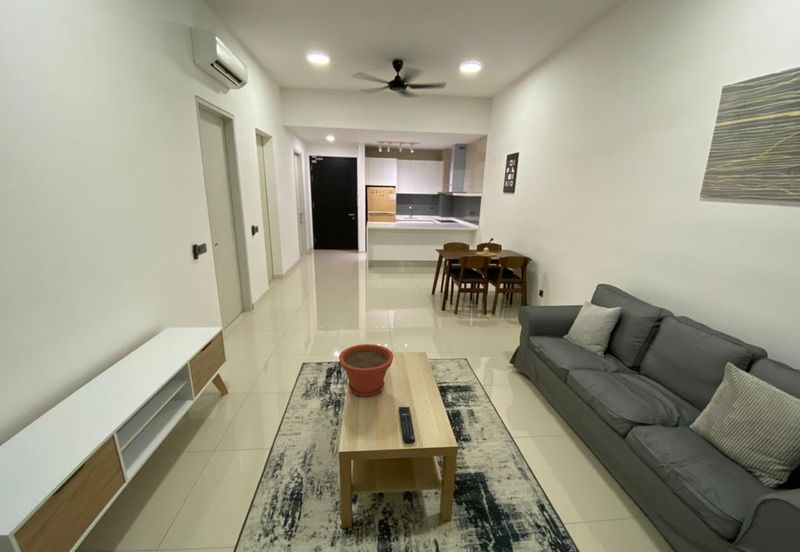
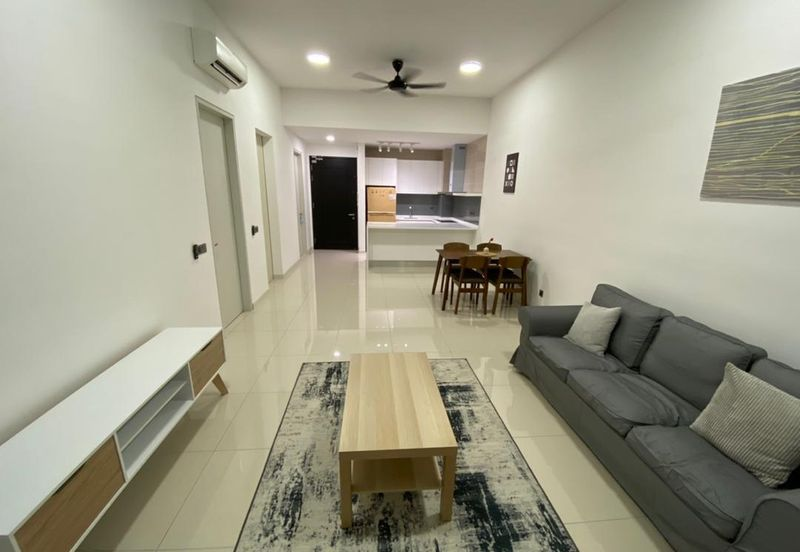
- plant pot (366, 372)
- remote control (406, 423)
